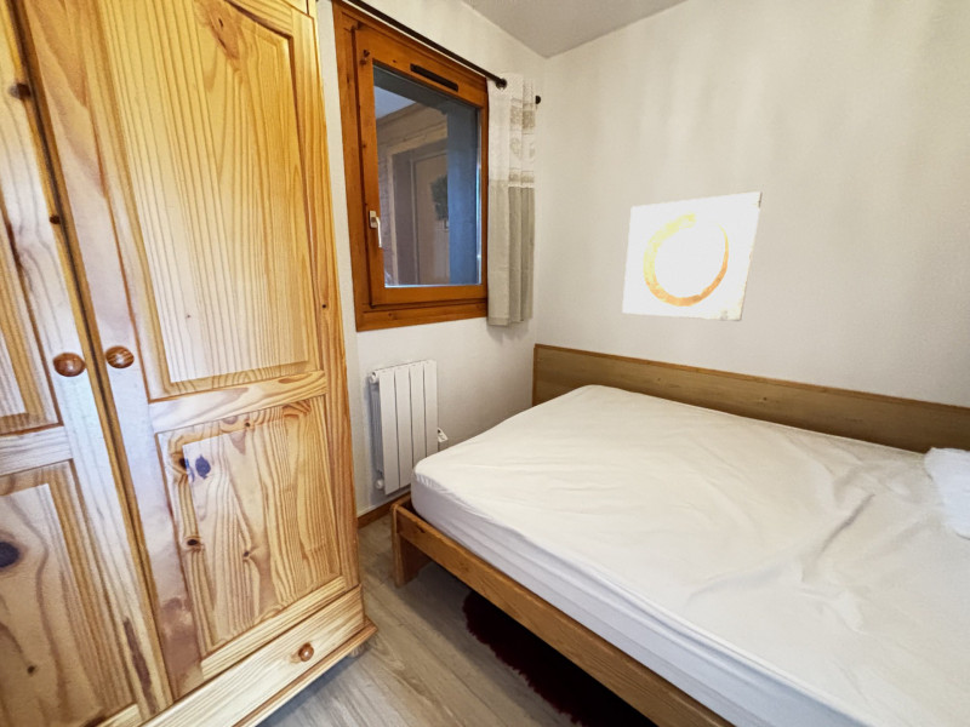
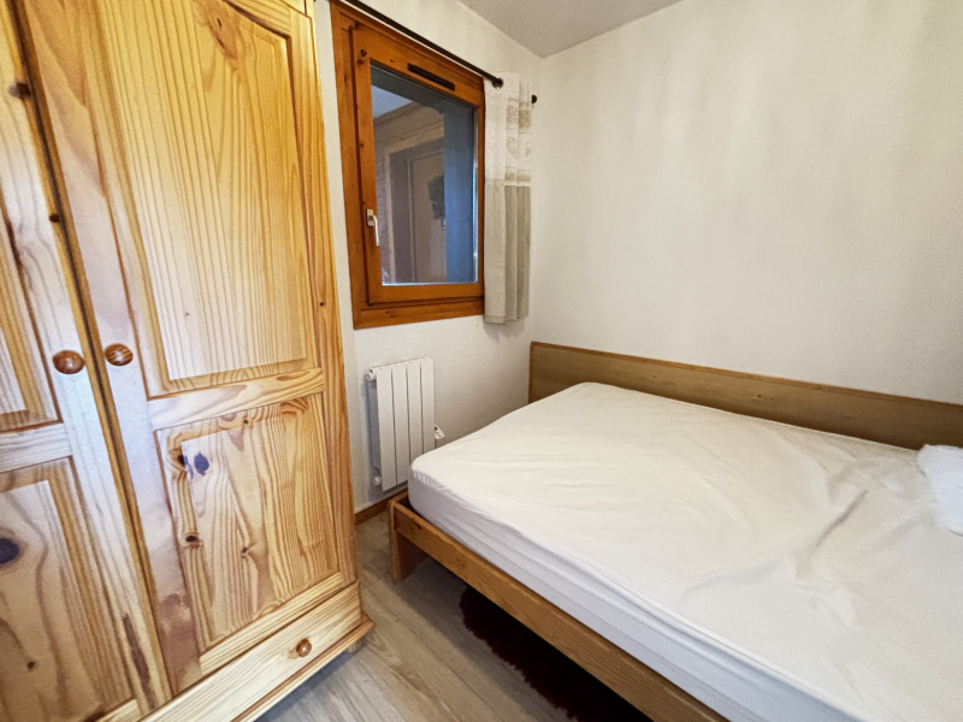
- wall art (683, 261)
